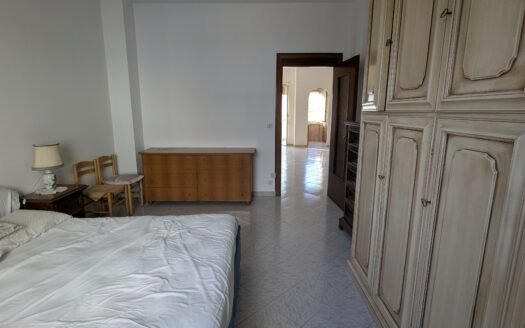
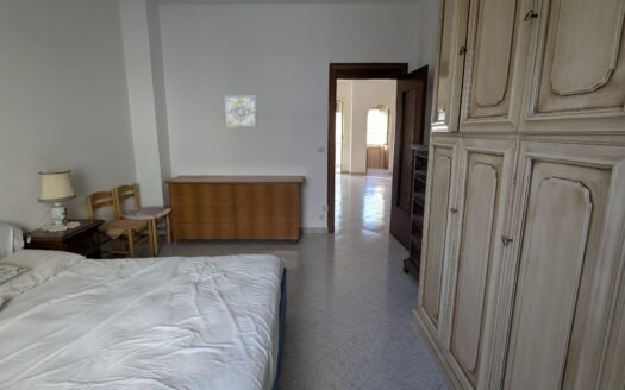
+ wall art (239, 112)
